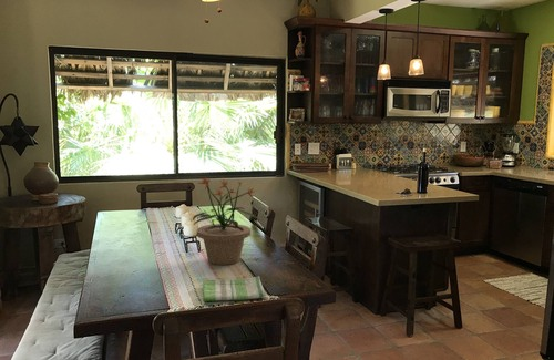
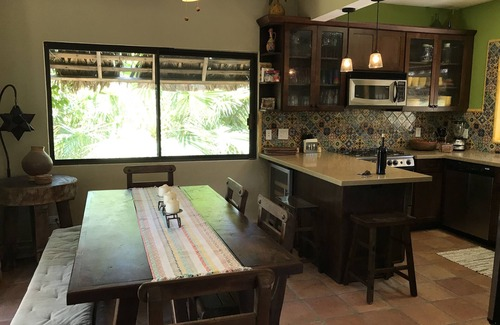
- potted plant (222, 218)
- dish towel (233, 287)
